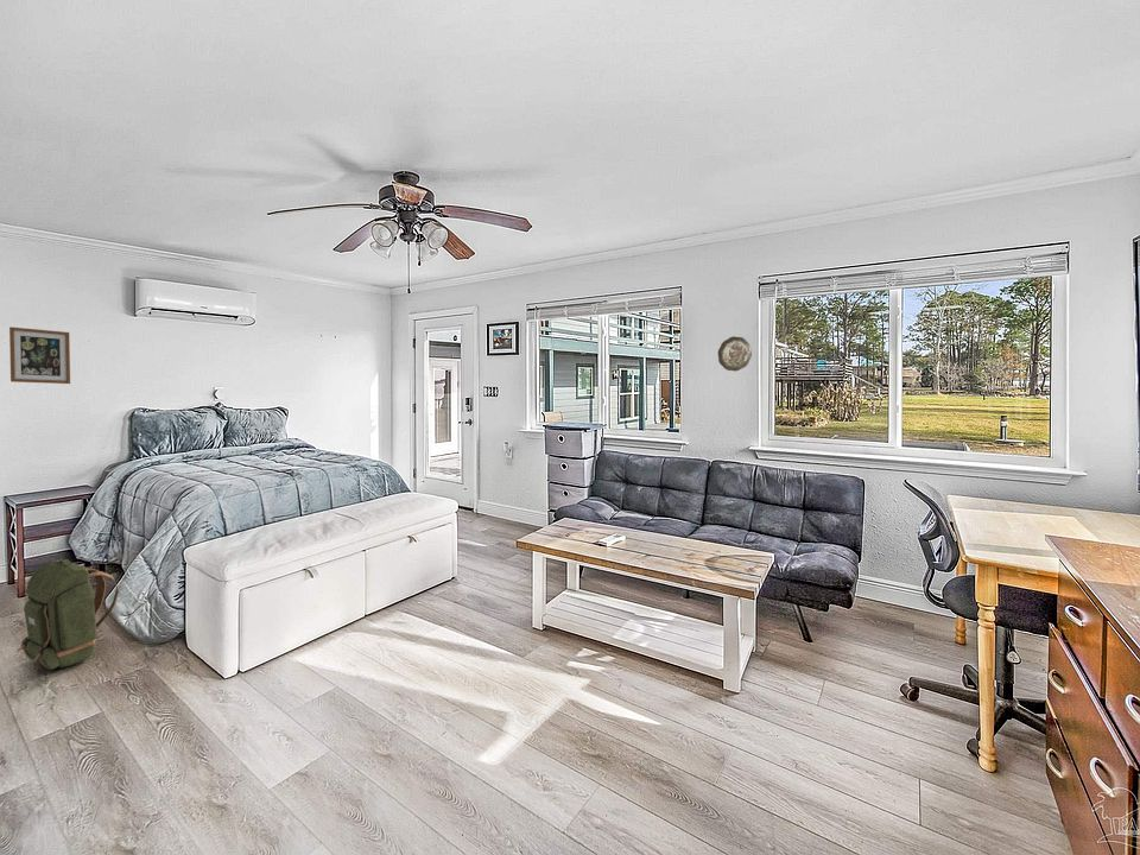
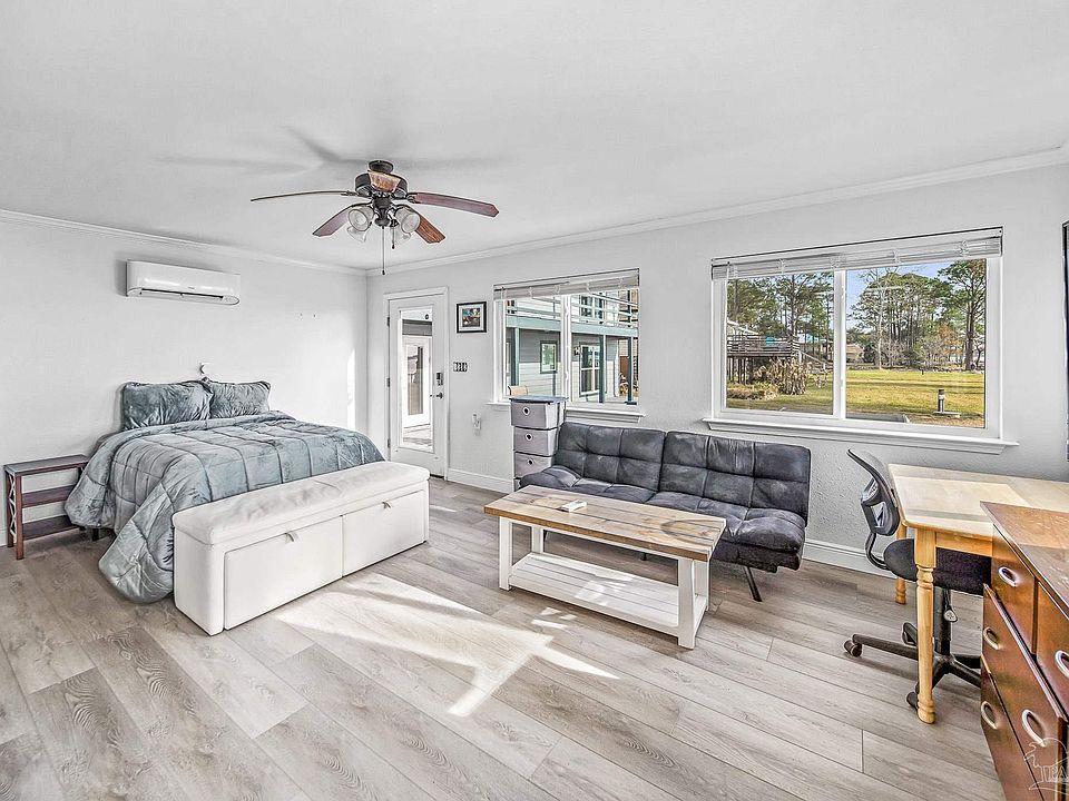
- backpack (70, 608)
- wall art (40, 356)
- decorative plate (734, 354)
